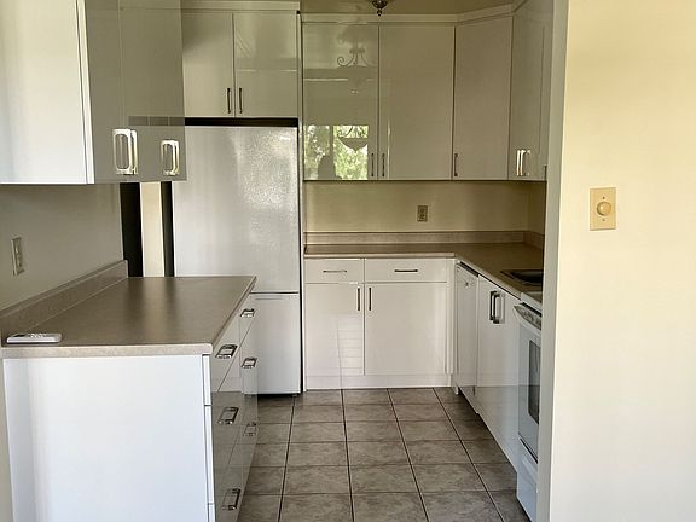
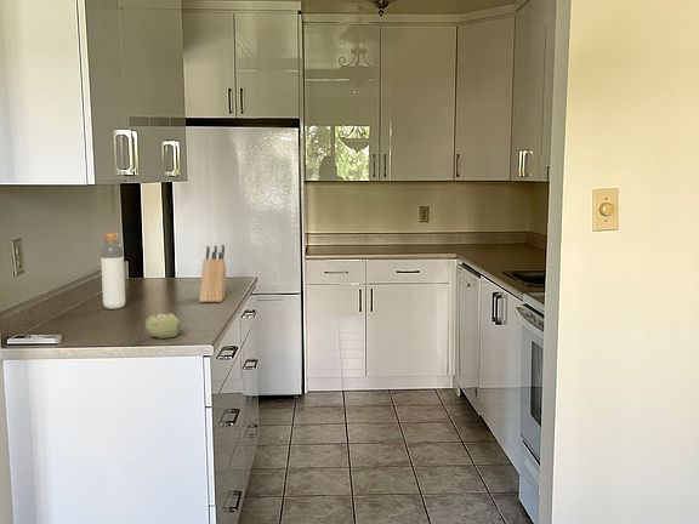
+ knife block (212, 272)
+ bottle (113, 270)
+ fruit (163, 324)
